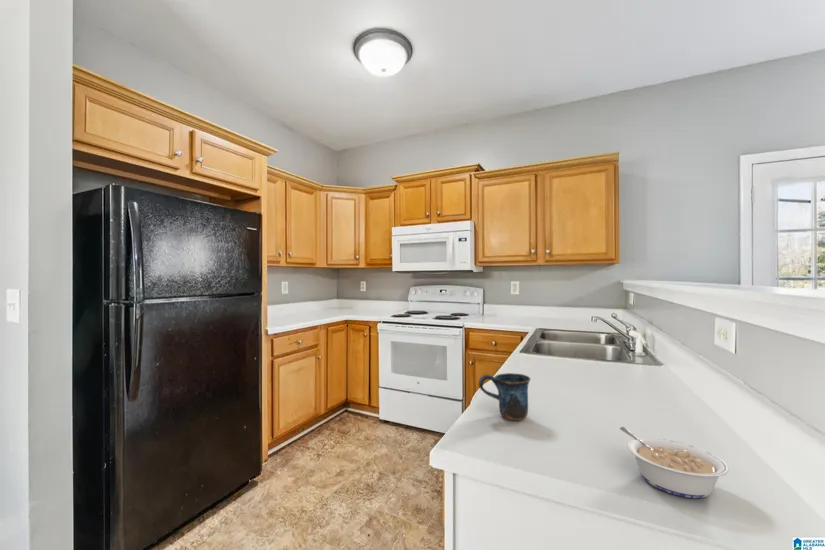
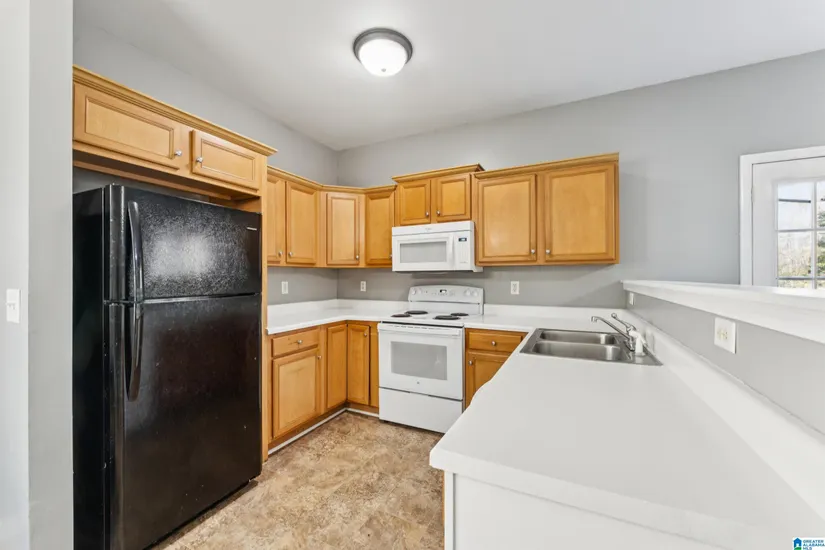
- mug (505, 394)
- legume (670, 464)
